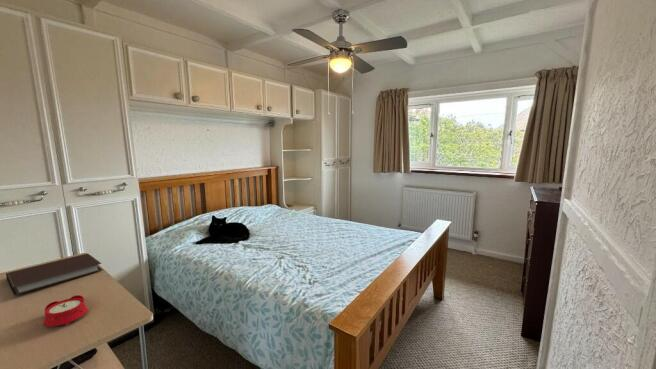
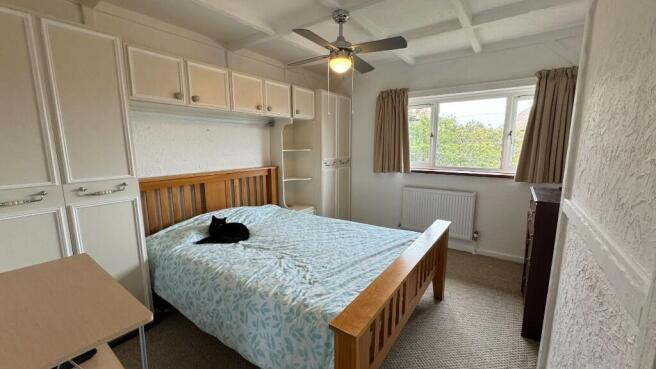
- notebook (55, 271)
- alarm clock (65, 309)
